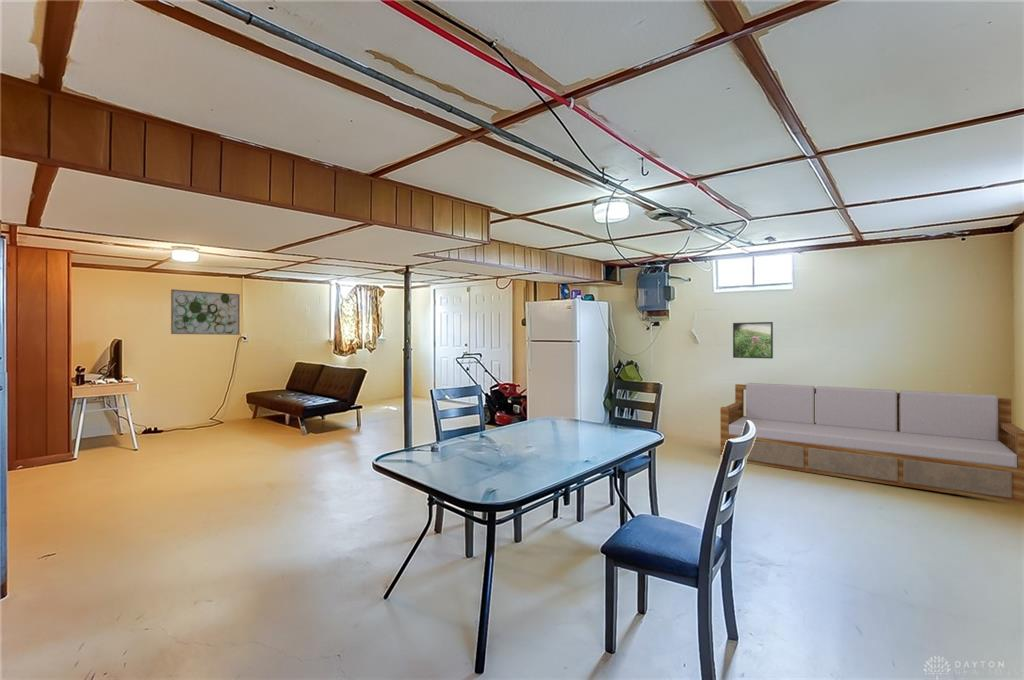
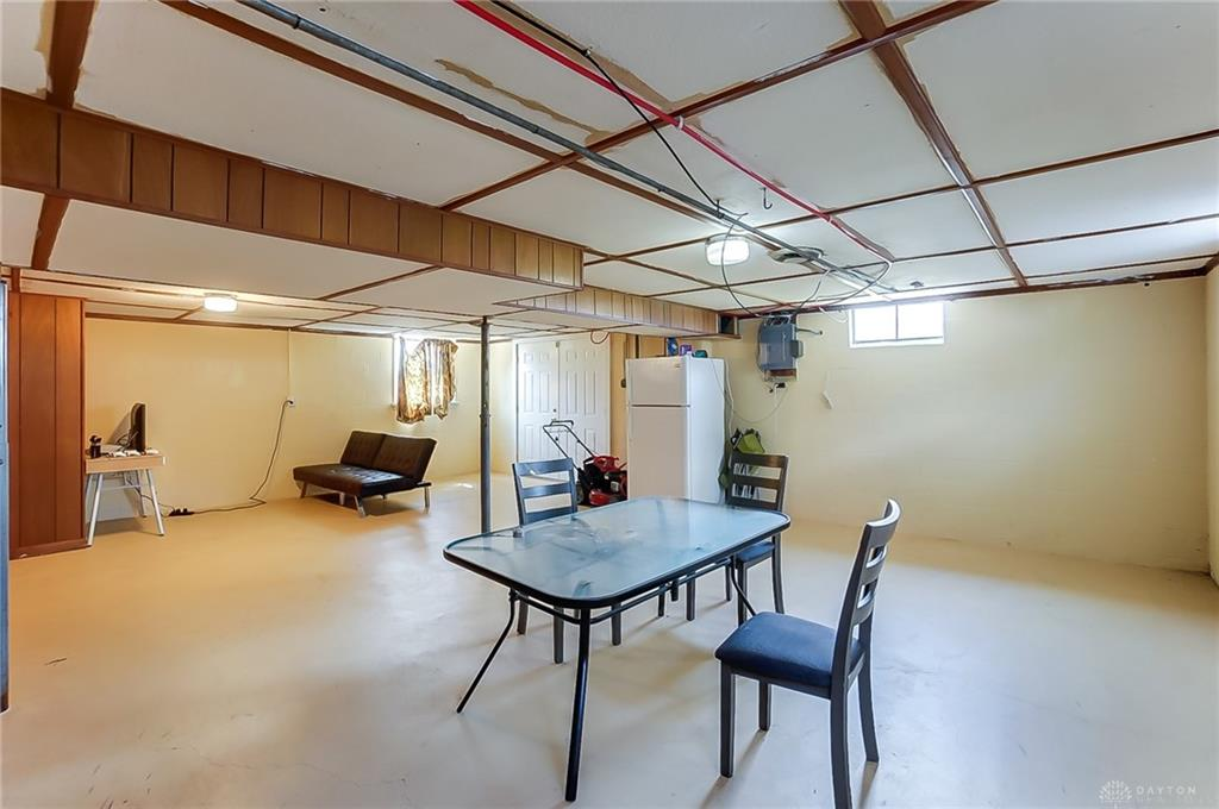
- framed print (752, 340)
- wall art (207, 313)
- sofa (852, 429)
